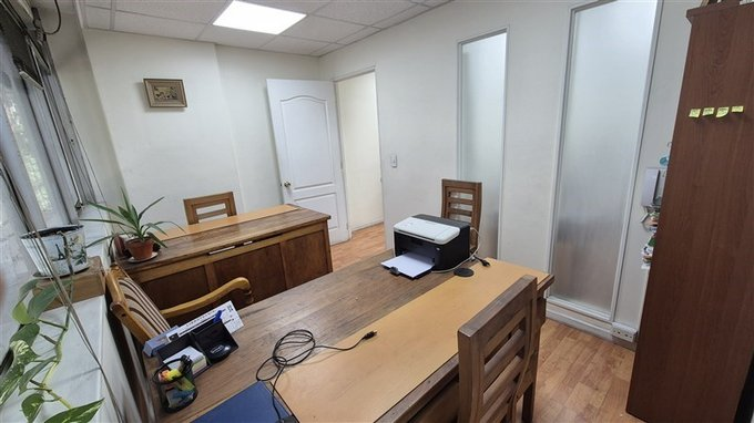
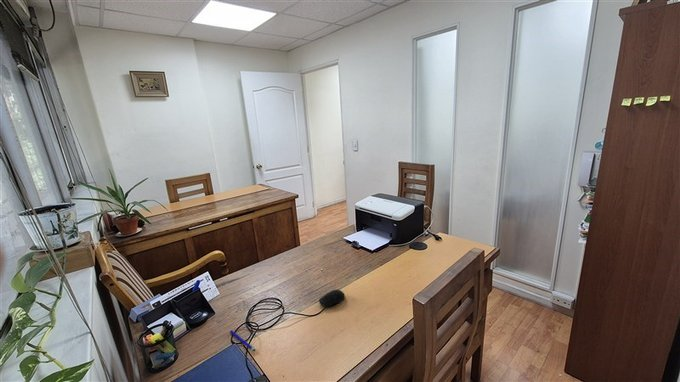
+ computer mouse (332, 296)
+ pen (242, 340)
